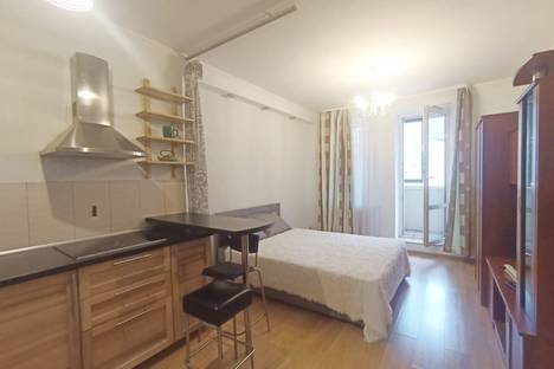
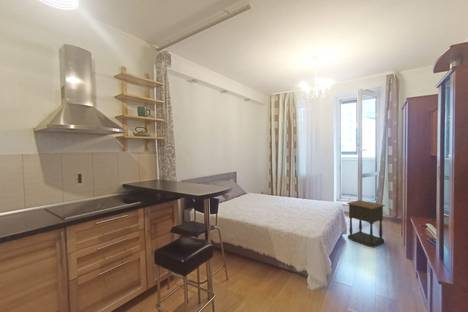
+ nightstand (366, 221)
